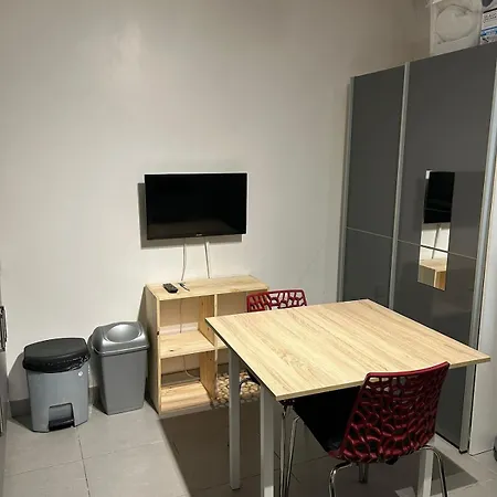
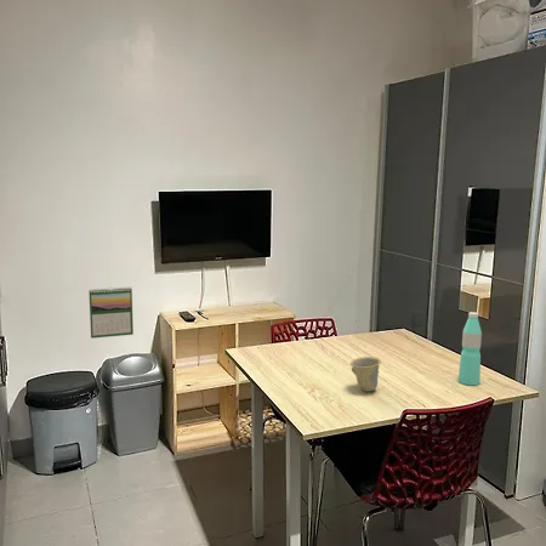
+ calendar (110, 312)
+ cup (364, 374)
+ water bottle (471, 347)
